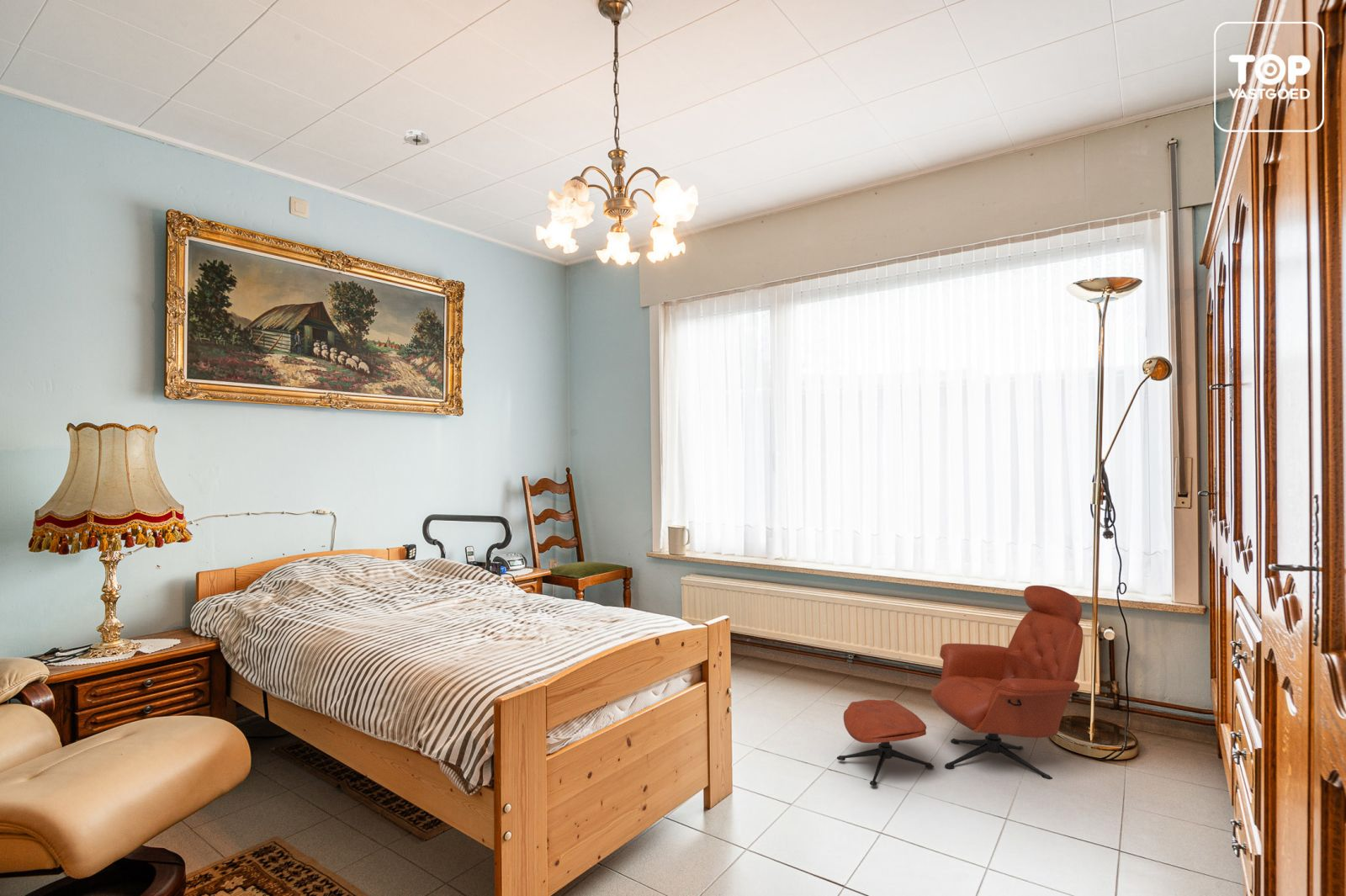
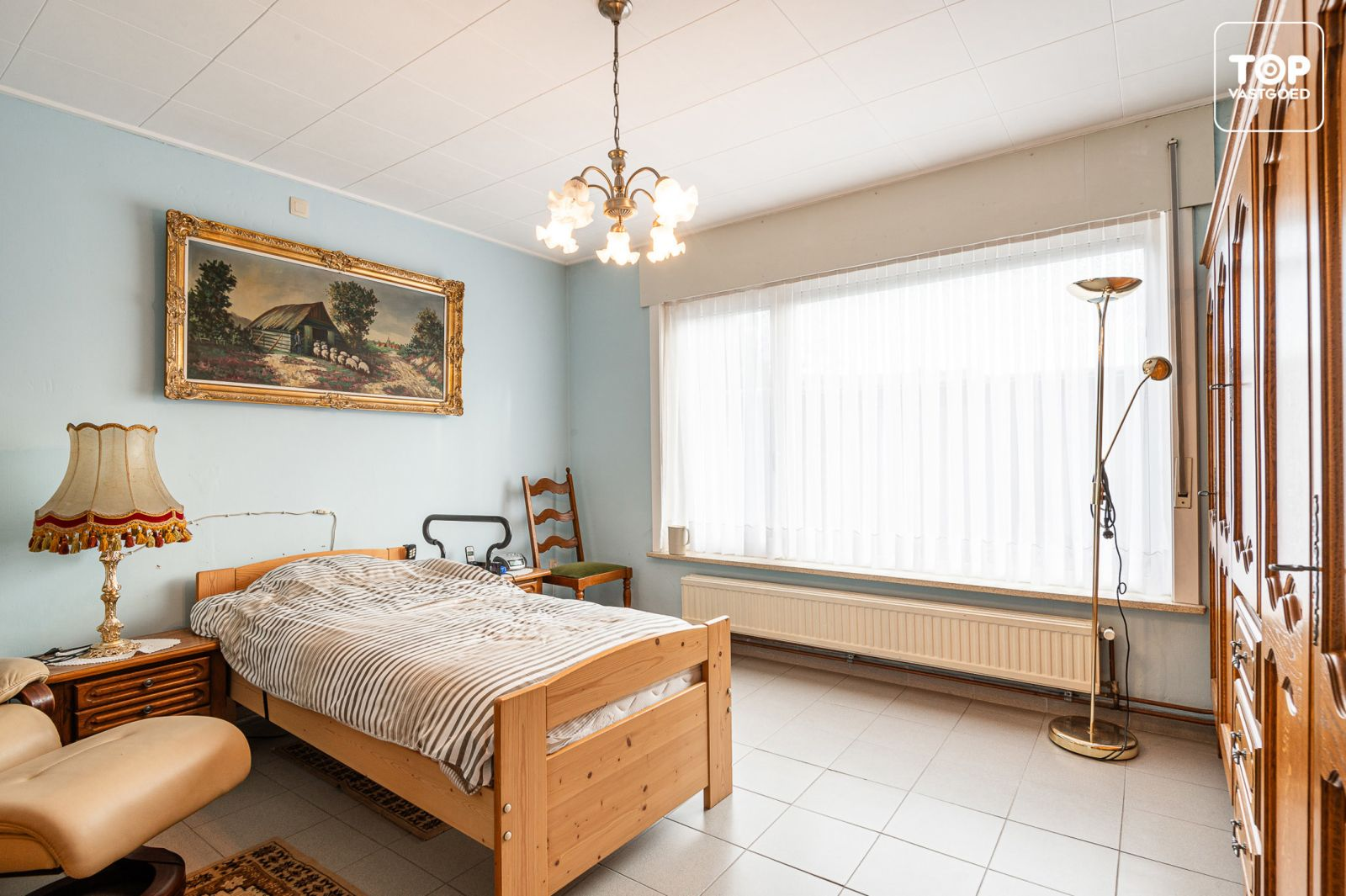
- smoke detector (416, 137)
- armchair (953, 676)
